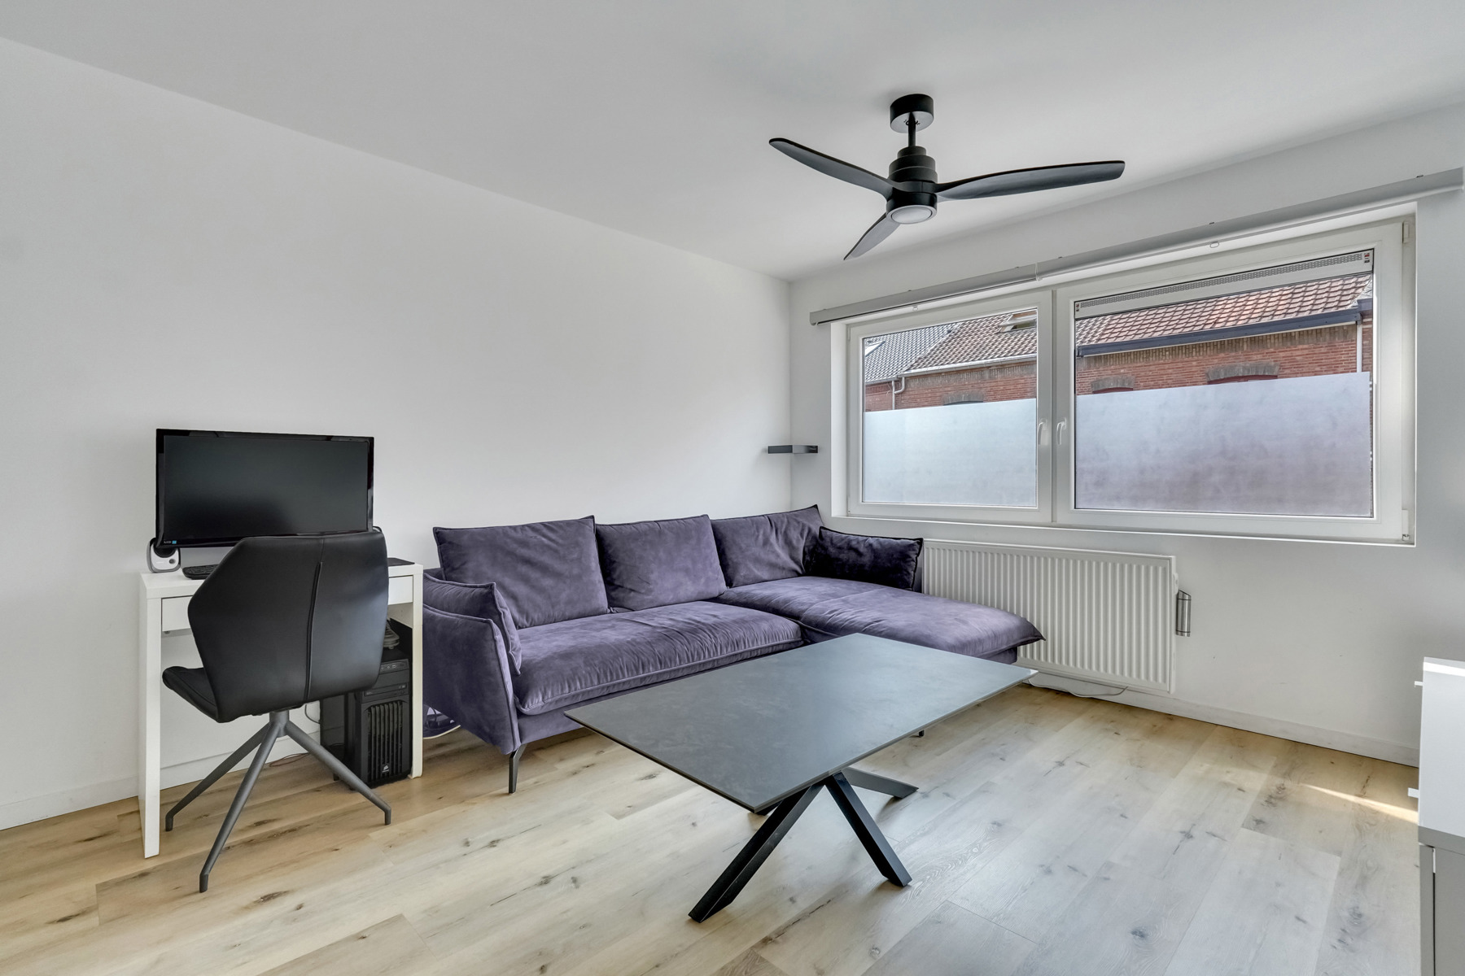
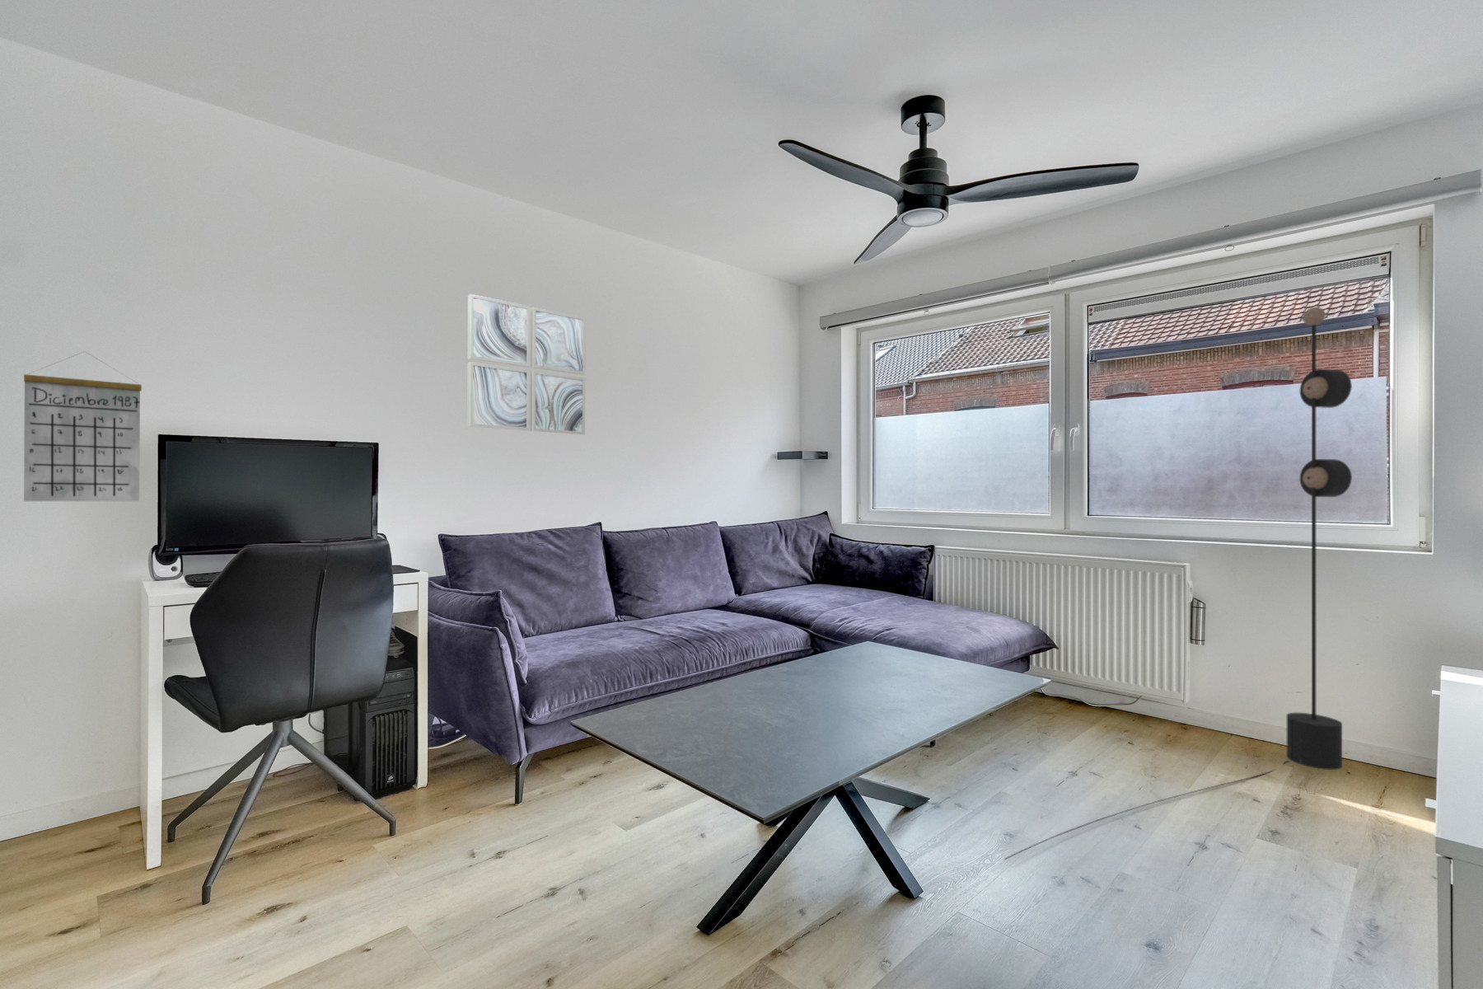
+ floor lamp (1312, 540)
+ calendar (84, 425)
+ wall art (531, 368)
